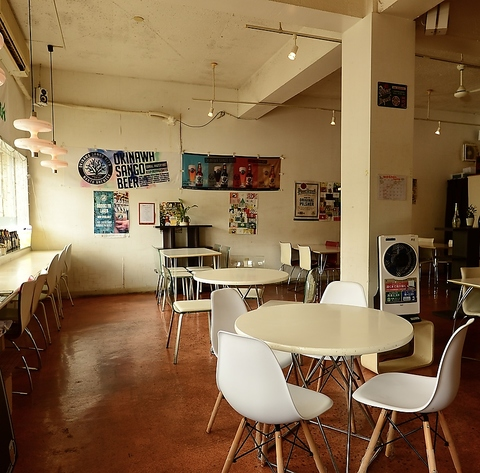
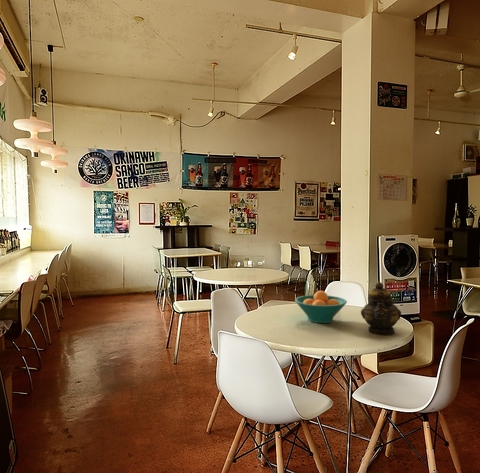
+ teapot (380, 306)
+ fruit bowl (320, 305)
